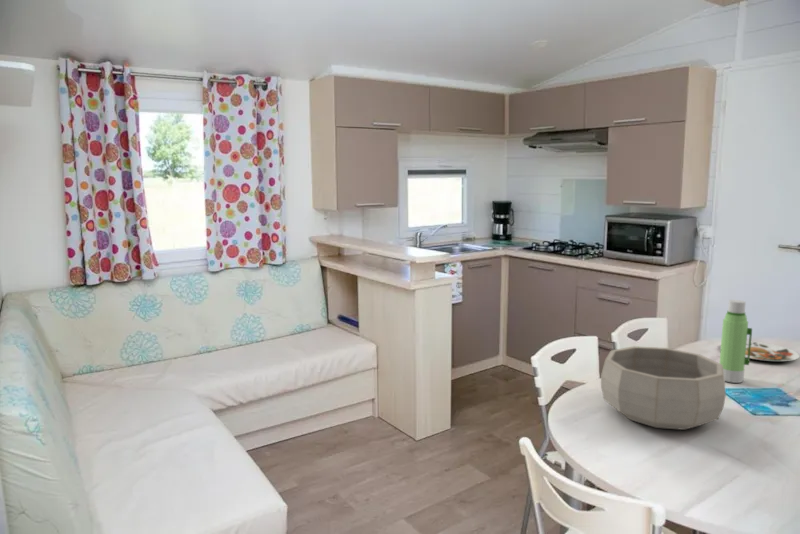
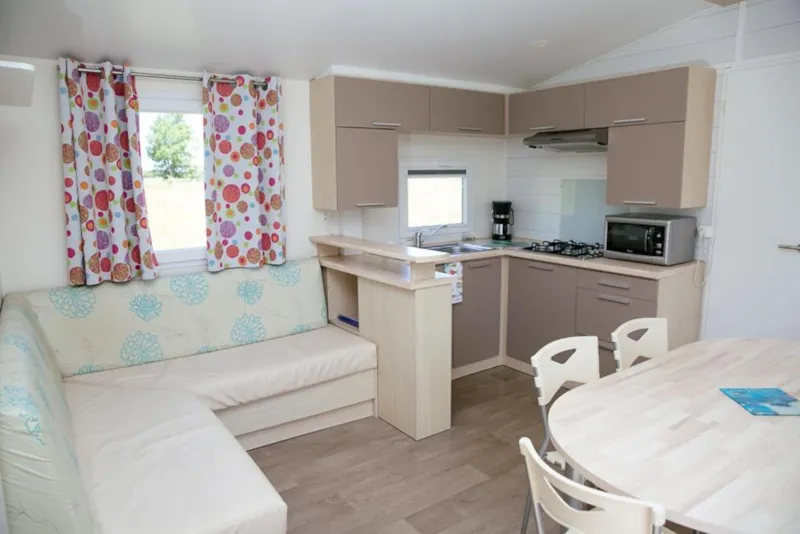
- decorative bowl (661, 387)
- water bottle (734, 340)
- plate (758, 351)
